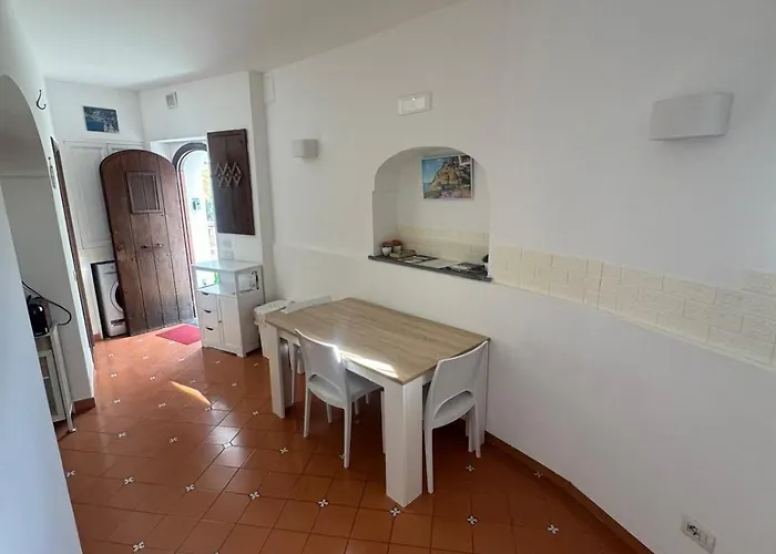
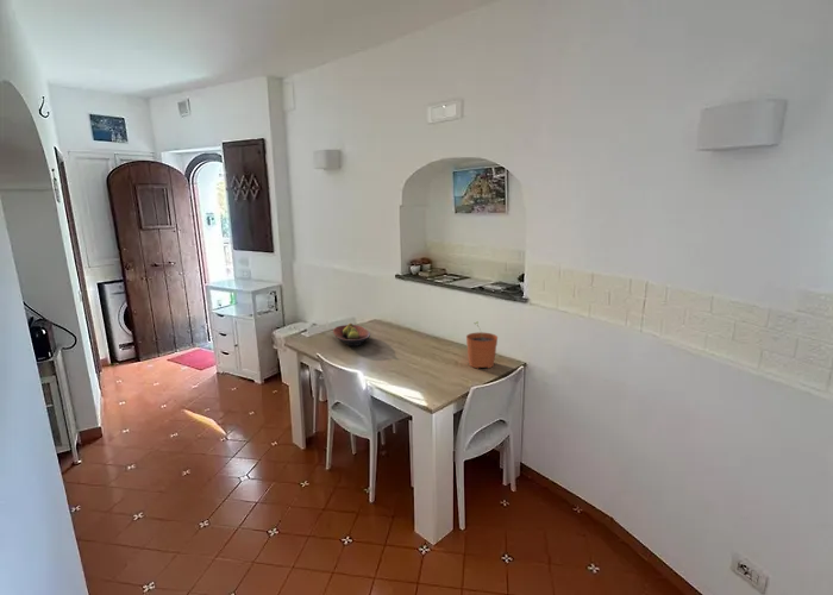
+ fruit bowl (351, 332)
+ plant pot (481, 343)
